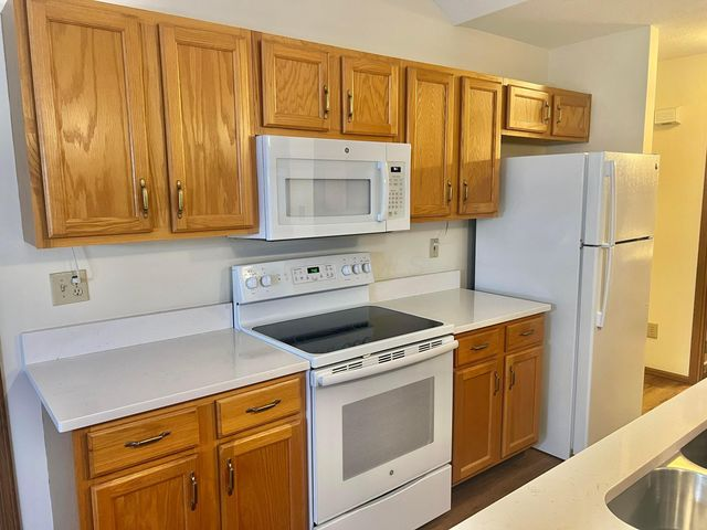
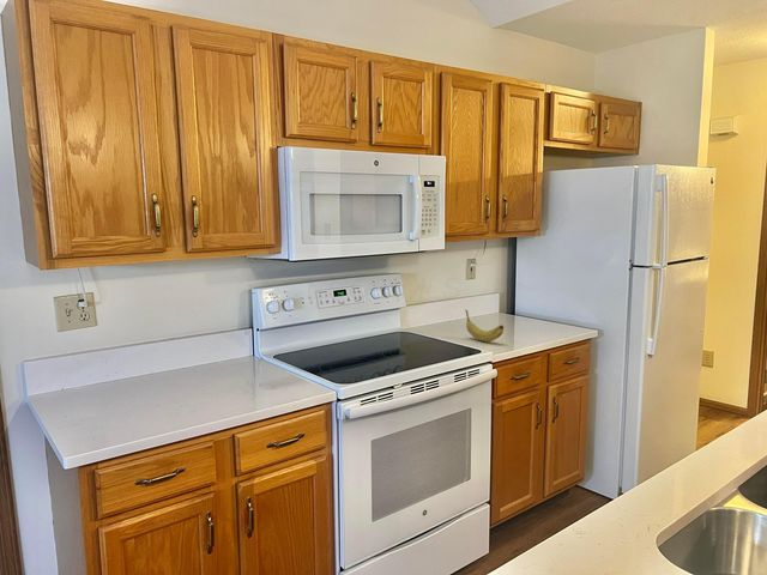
+ fruit (481, 329)
